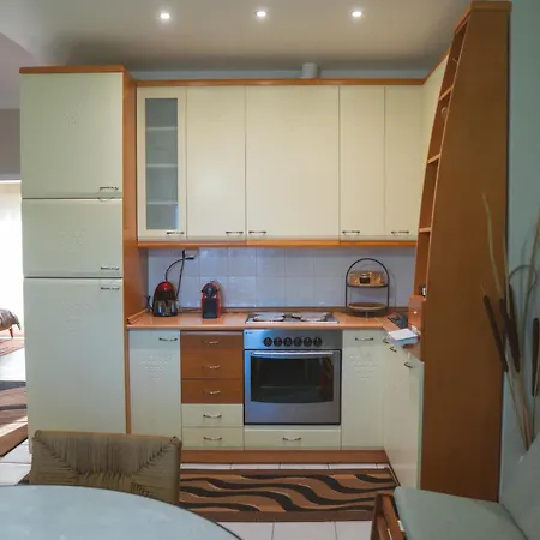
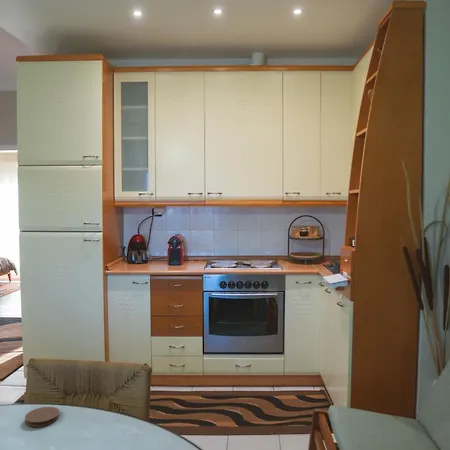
+ coaster (42, 416)
